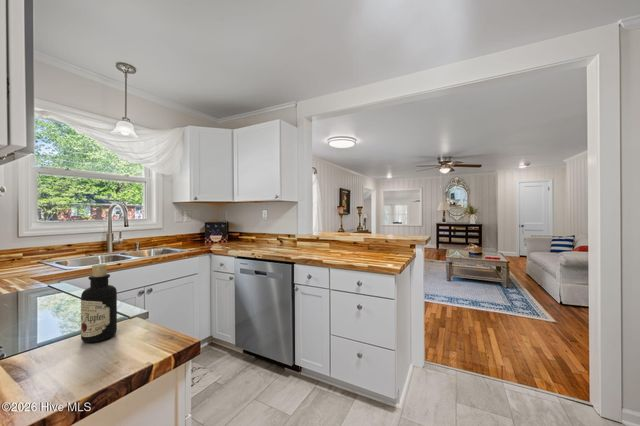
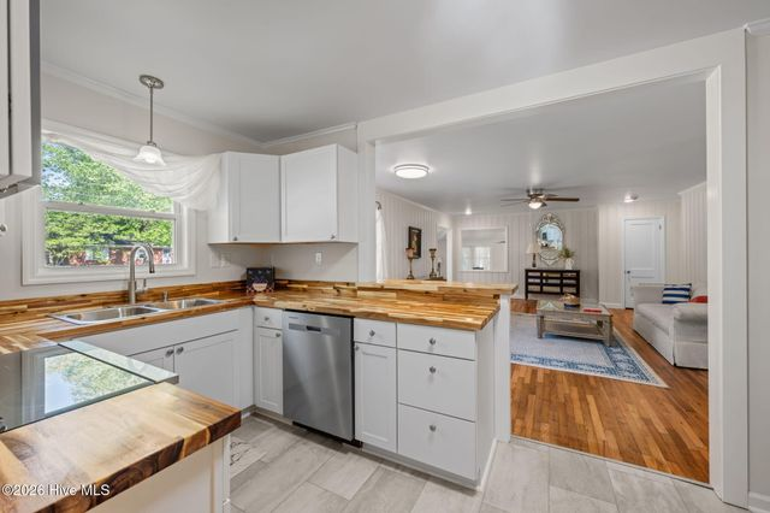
- bottle (99, 301)
